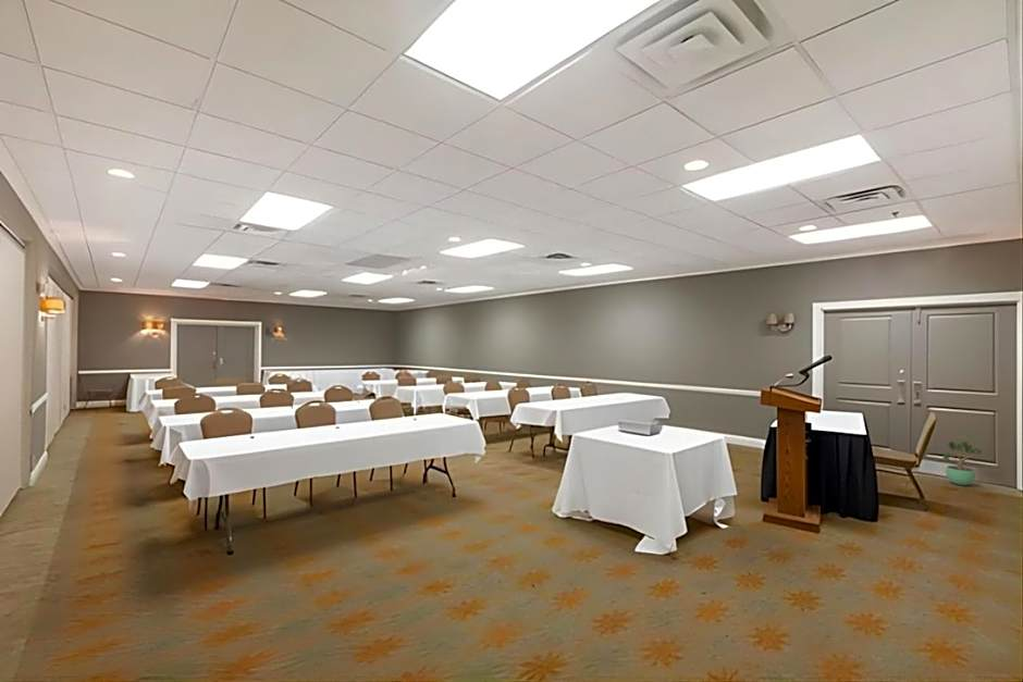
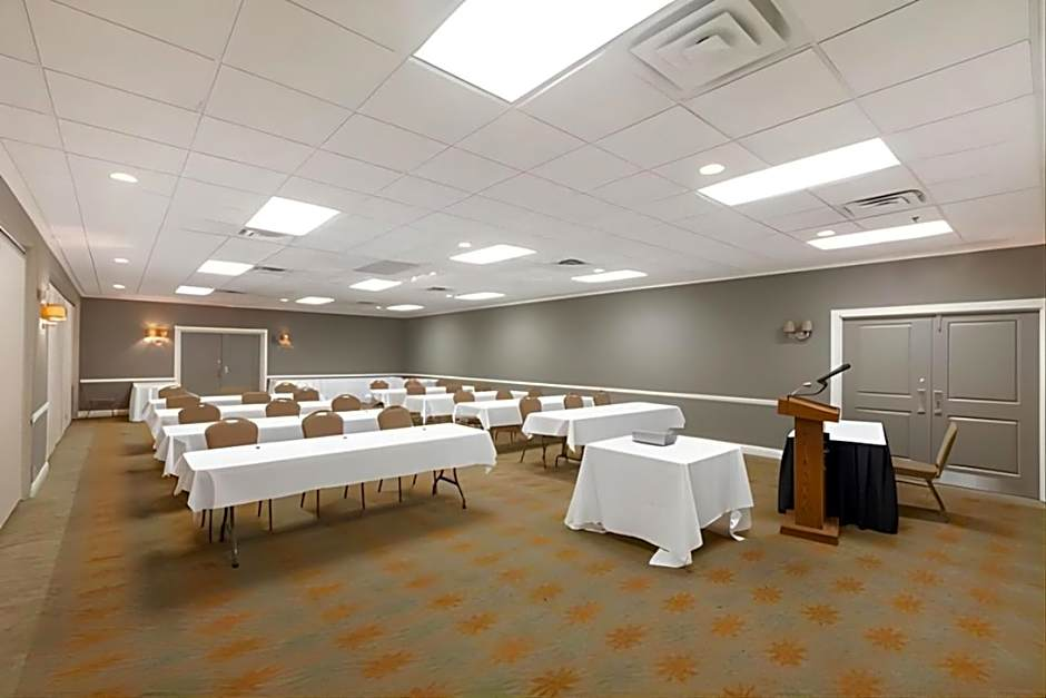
- potted plant (962, 462)
